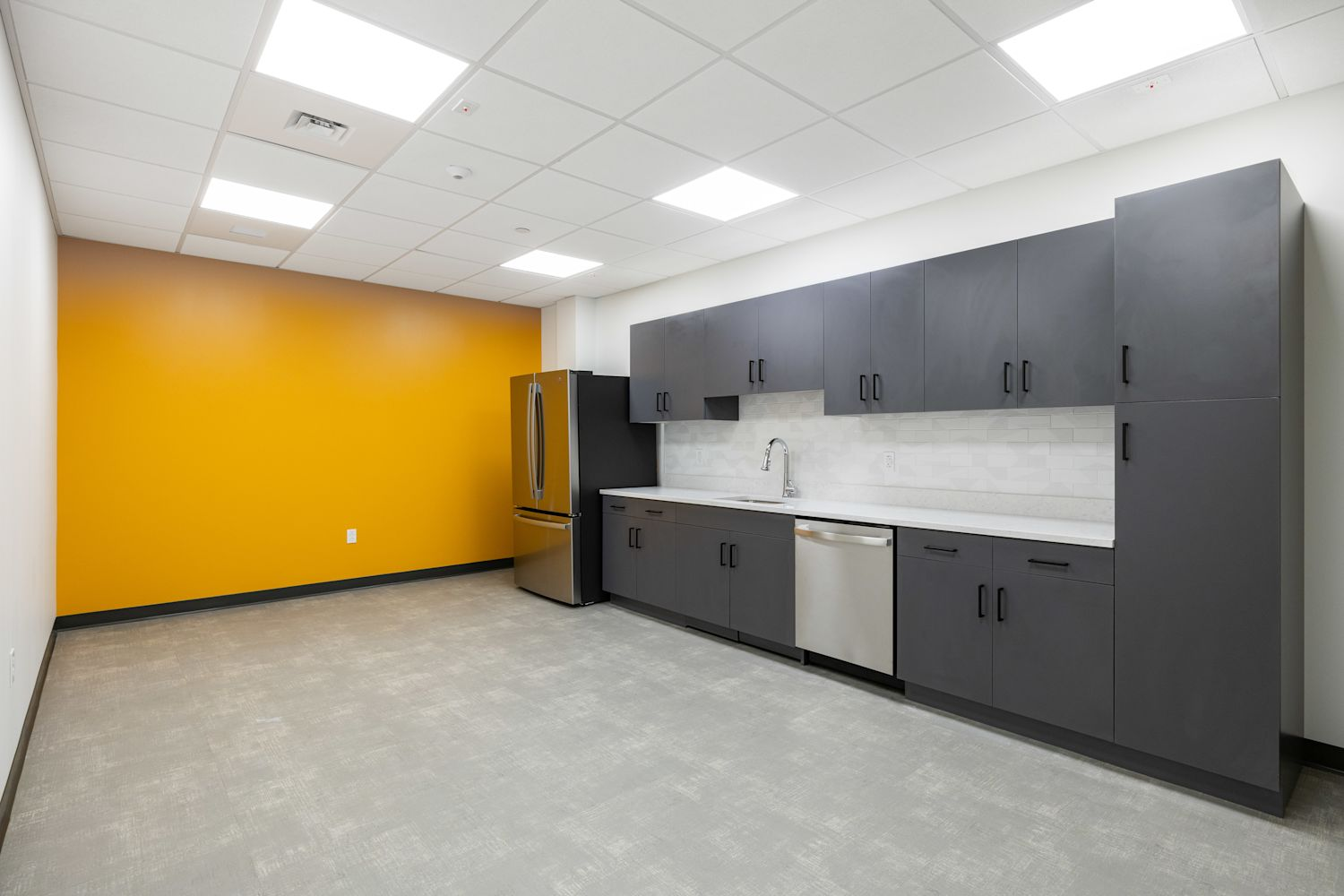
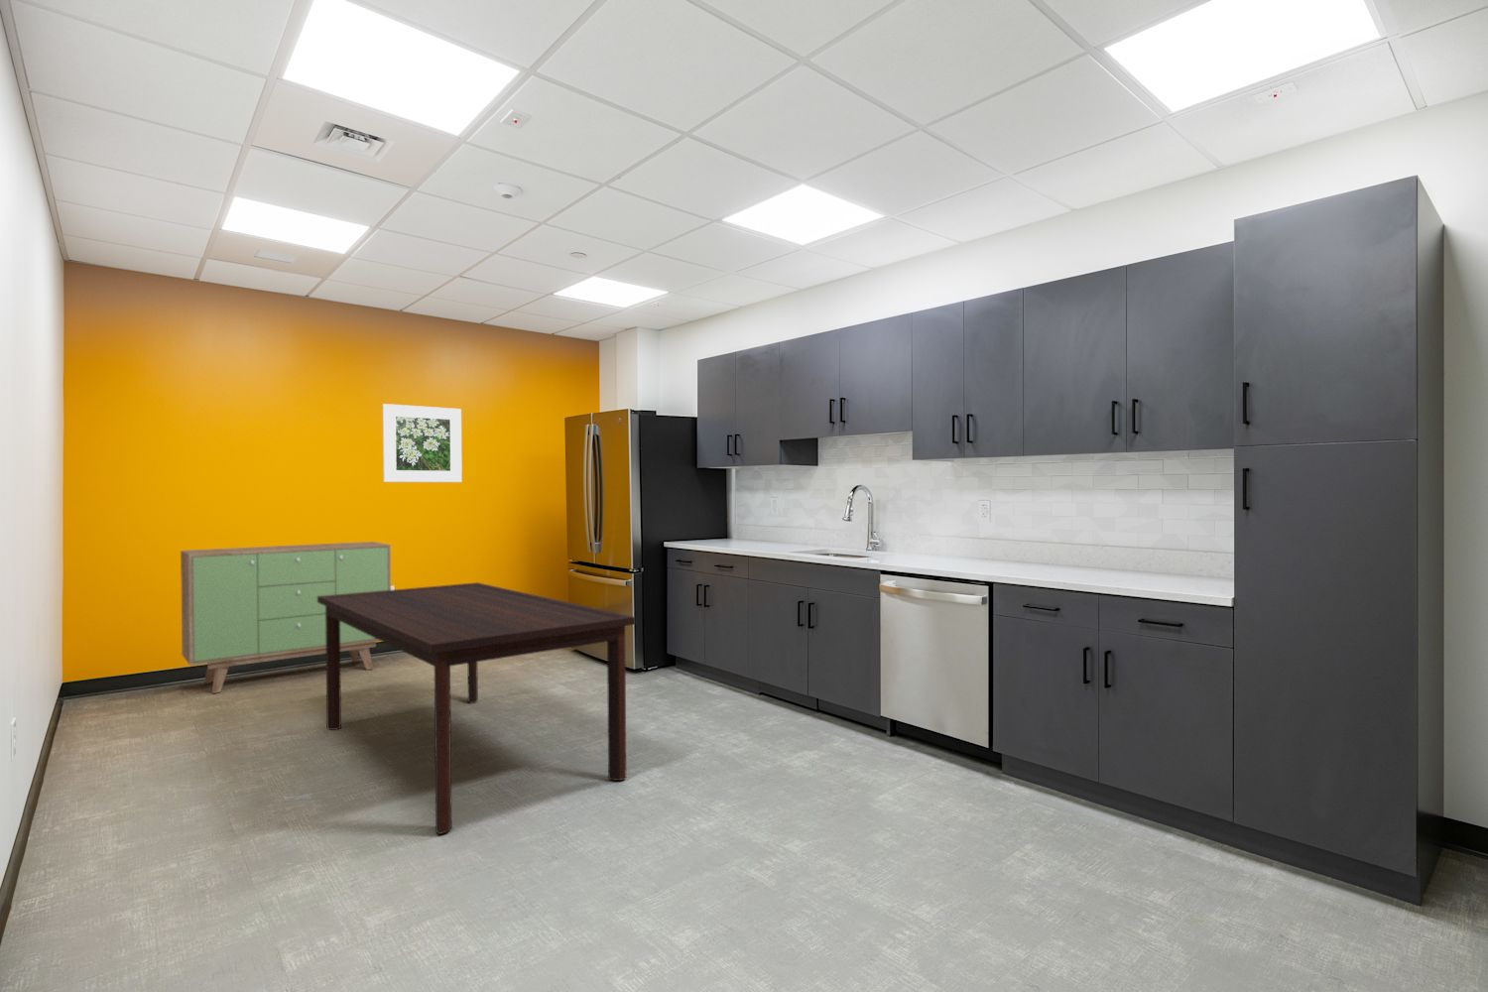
+ dining table (468, 679)
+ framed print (423, 444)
+ sideboard (291, 611)
